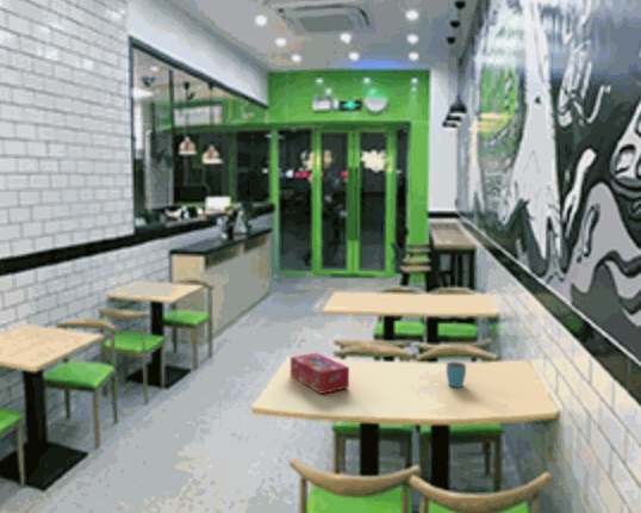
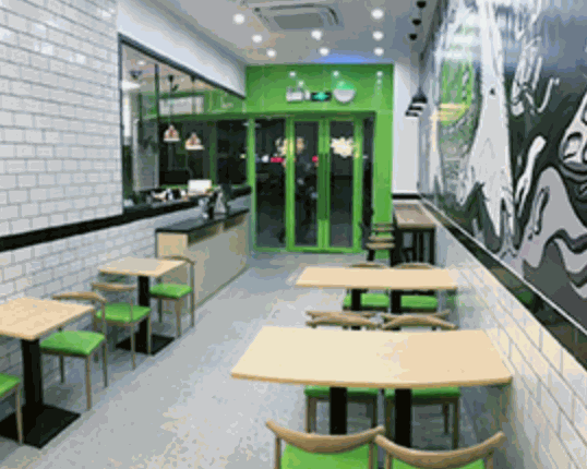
- tissue box (318, 371)
- mug (454, 373)
